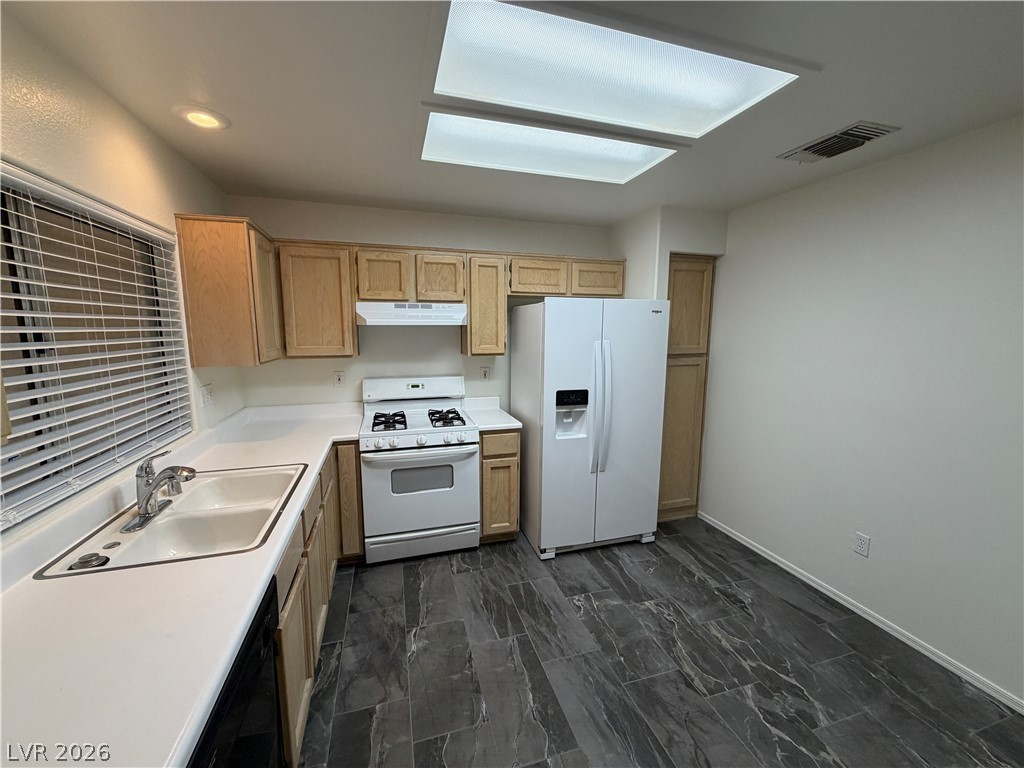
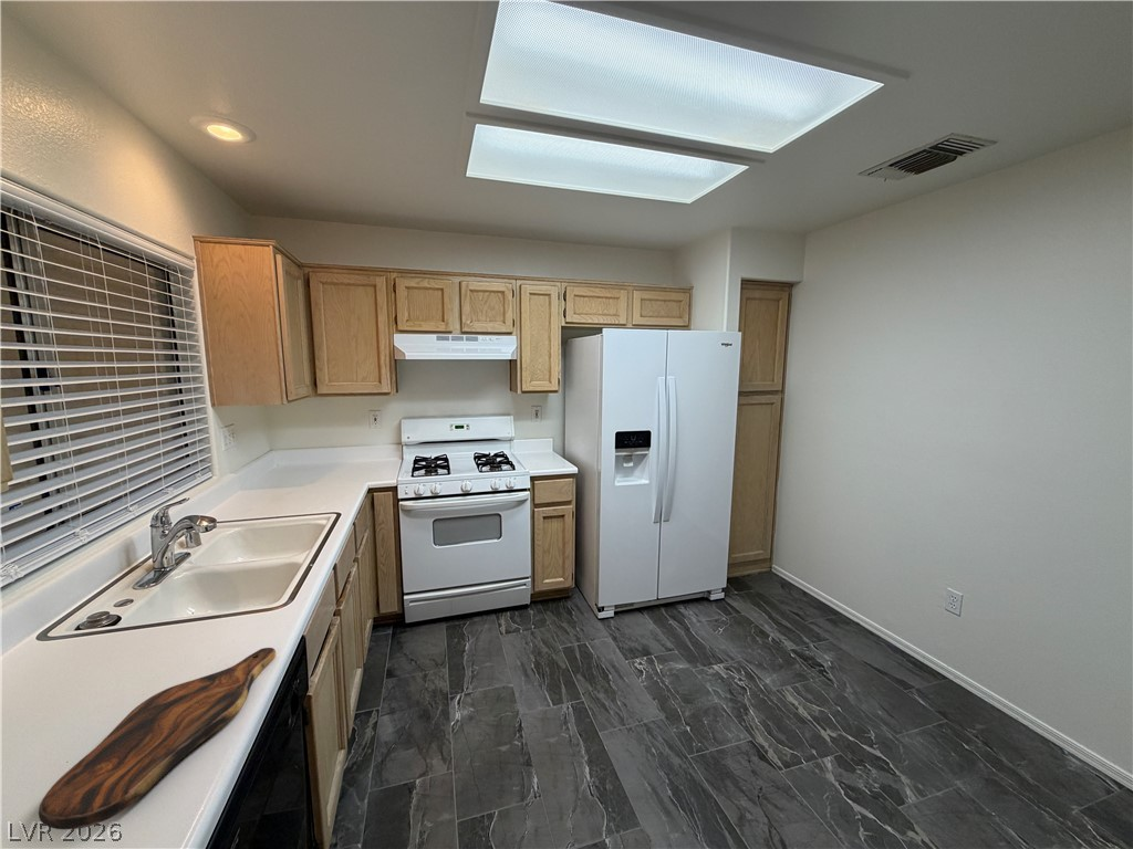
+ cutting board (180, 715)
